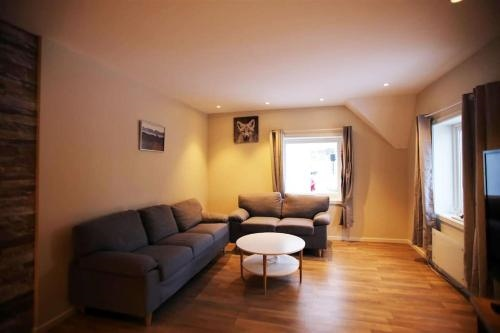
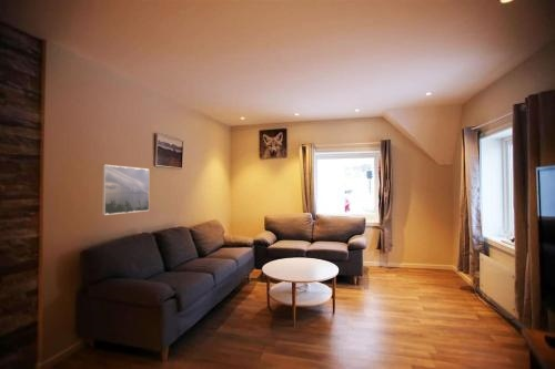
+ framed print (128, 189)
